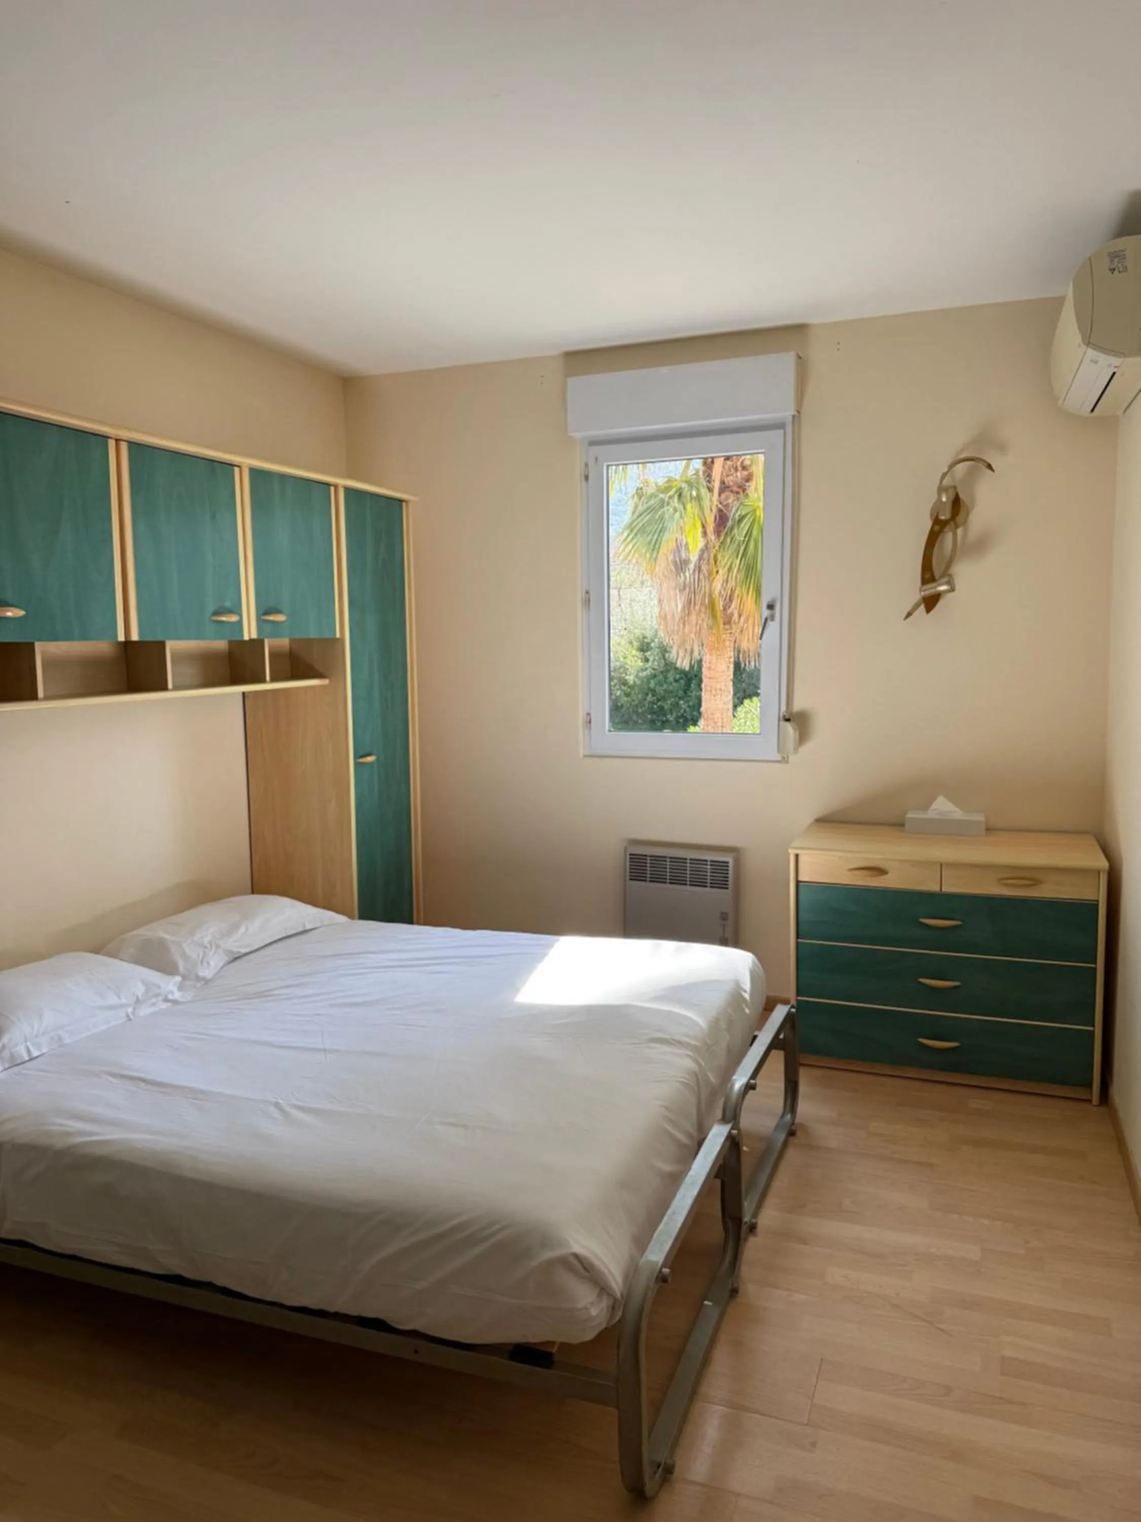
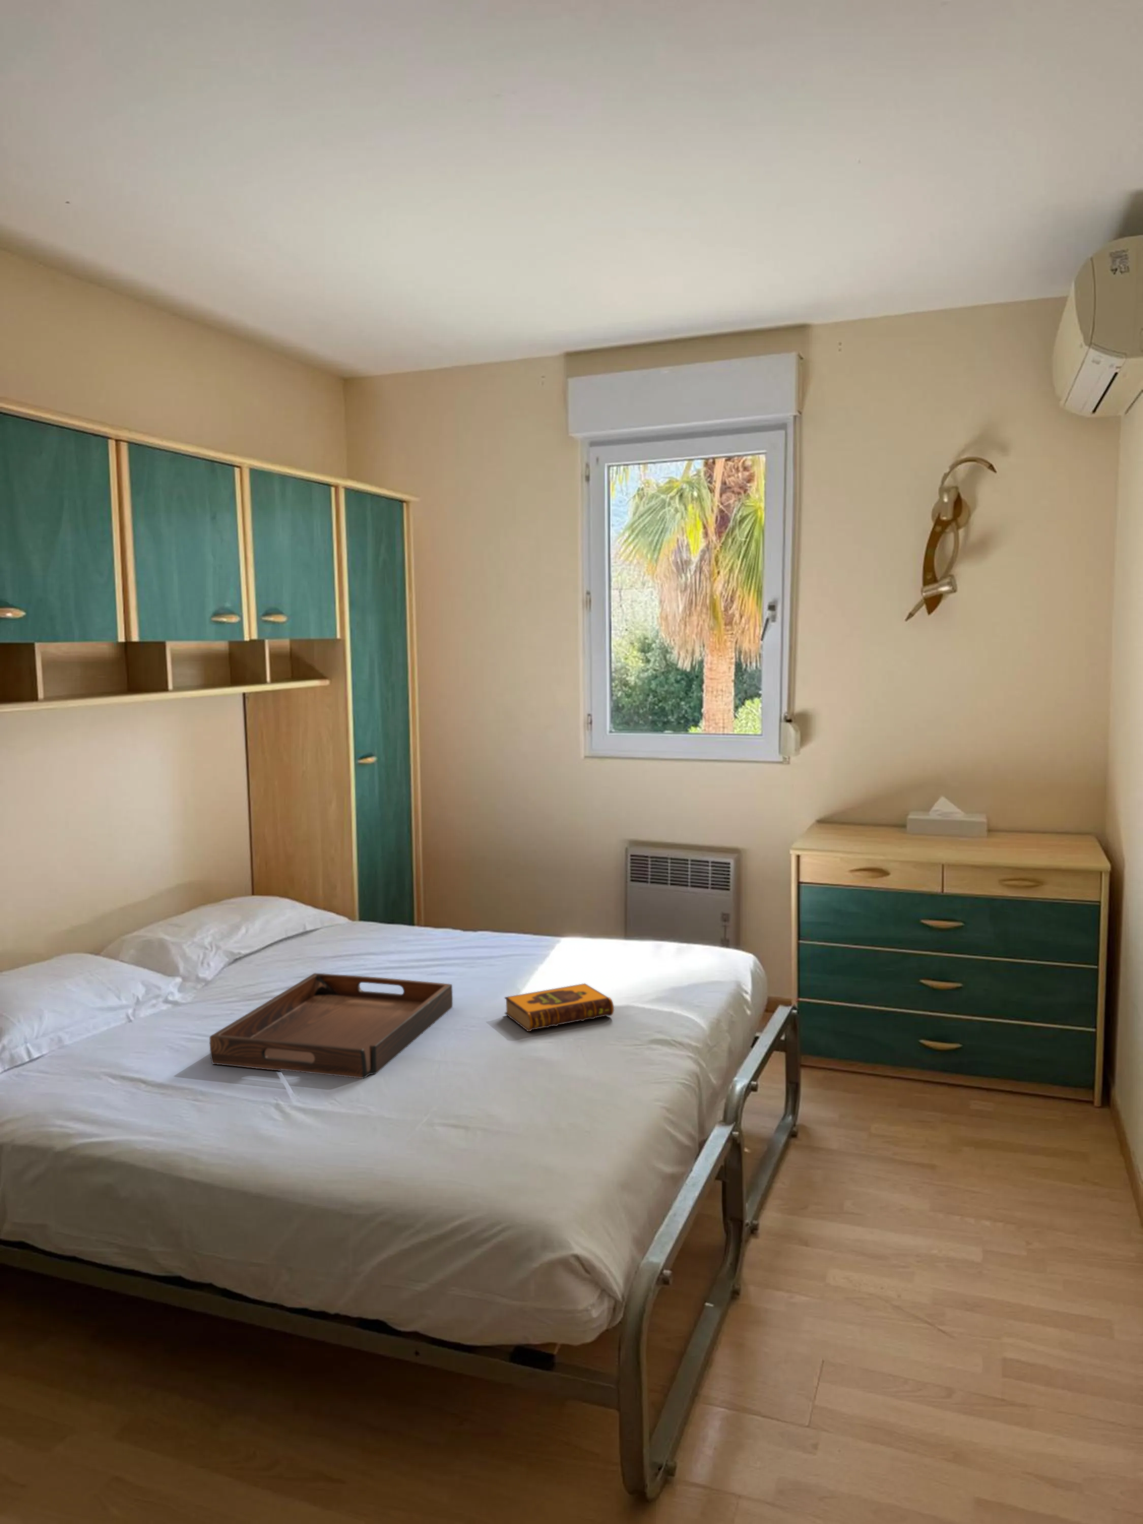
+ hardback book (558, 1007)
+ serving tray (339, 1020)
